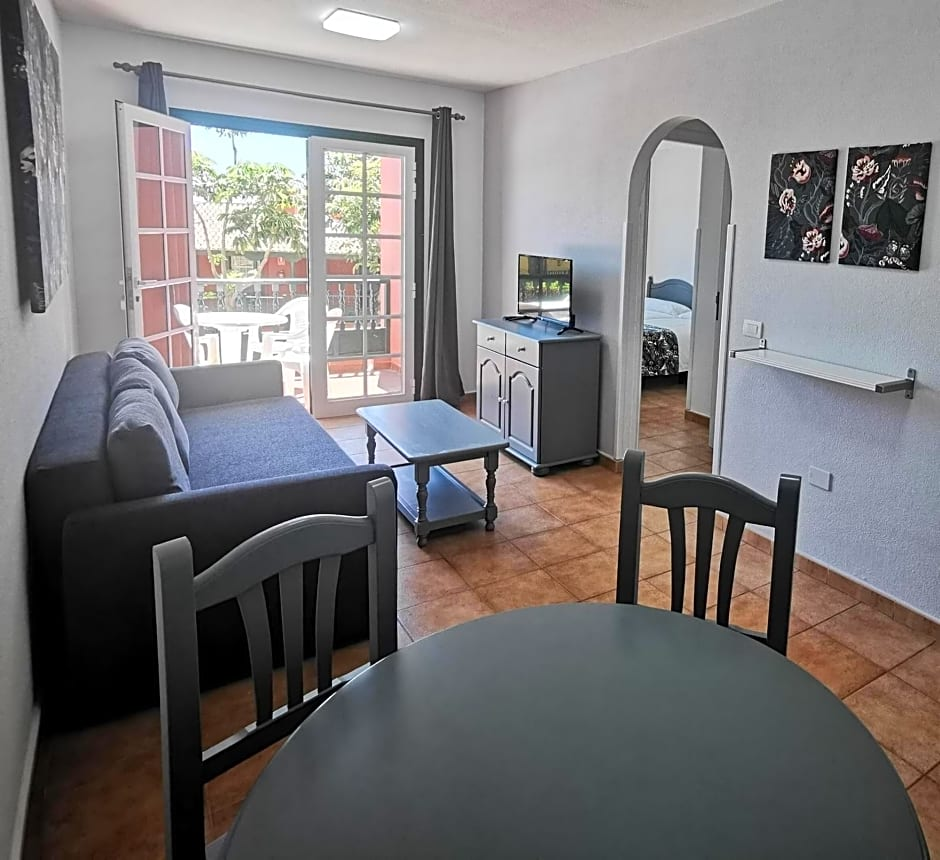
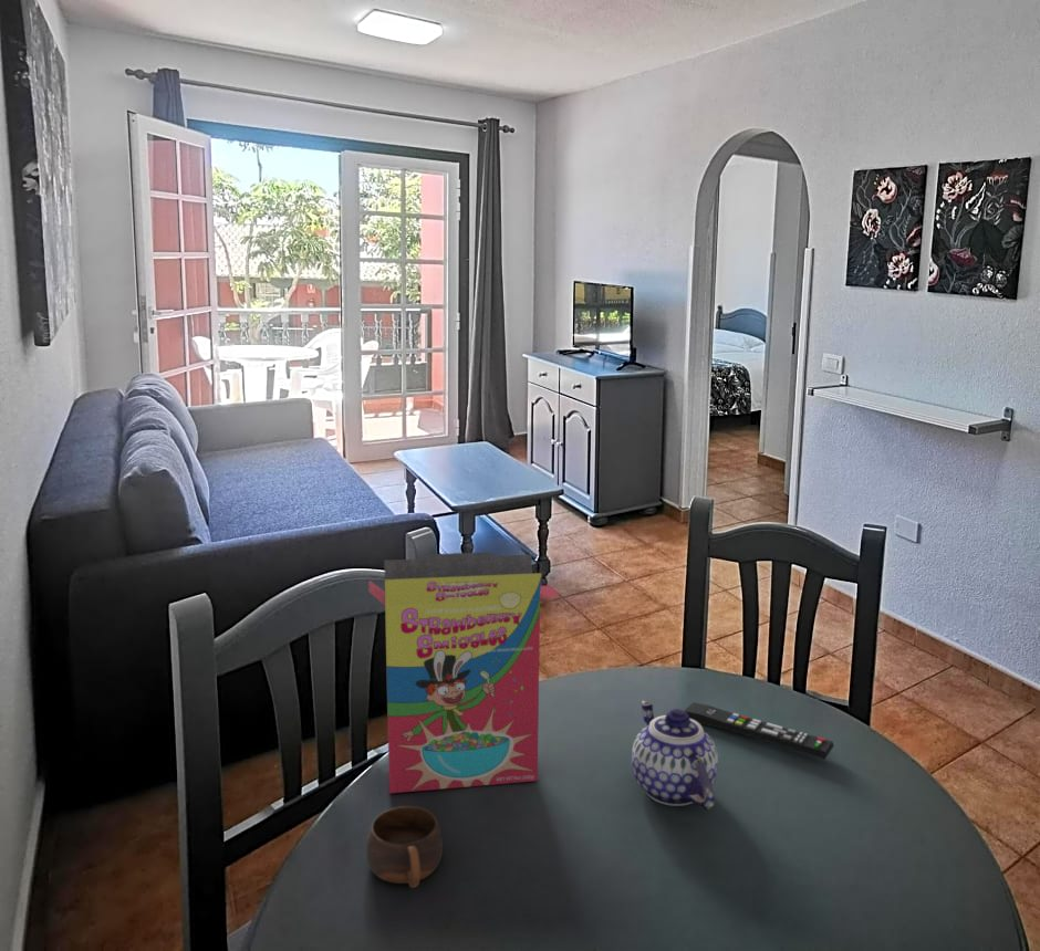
+ remote control (753, 729)
+ cereal box (465, 670)
+ teapot (674, 750)
+ cup (404, 850)
